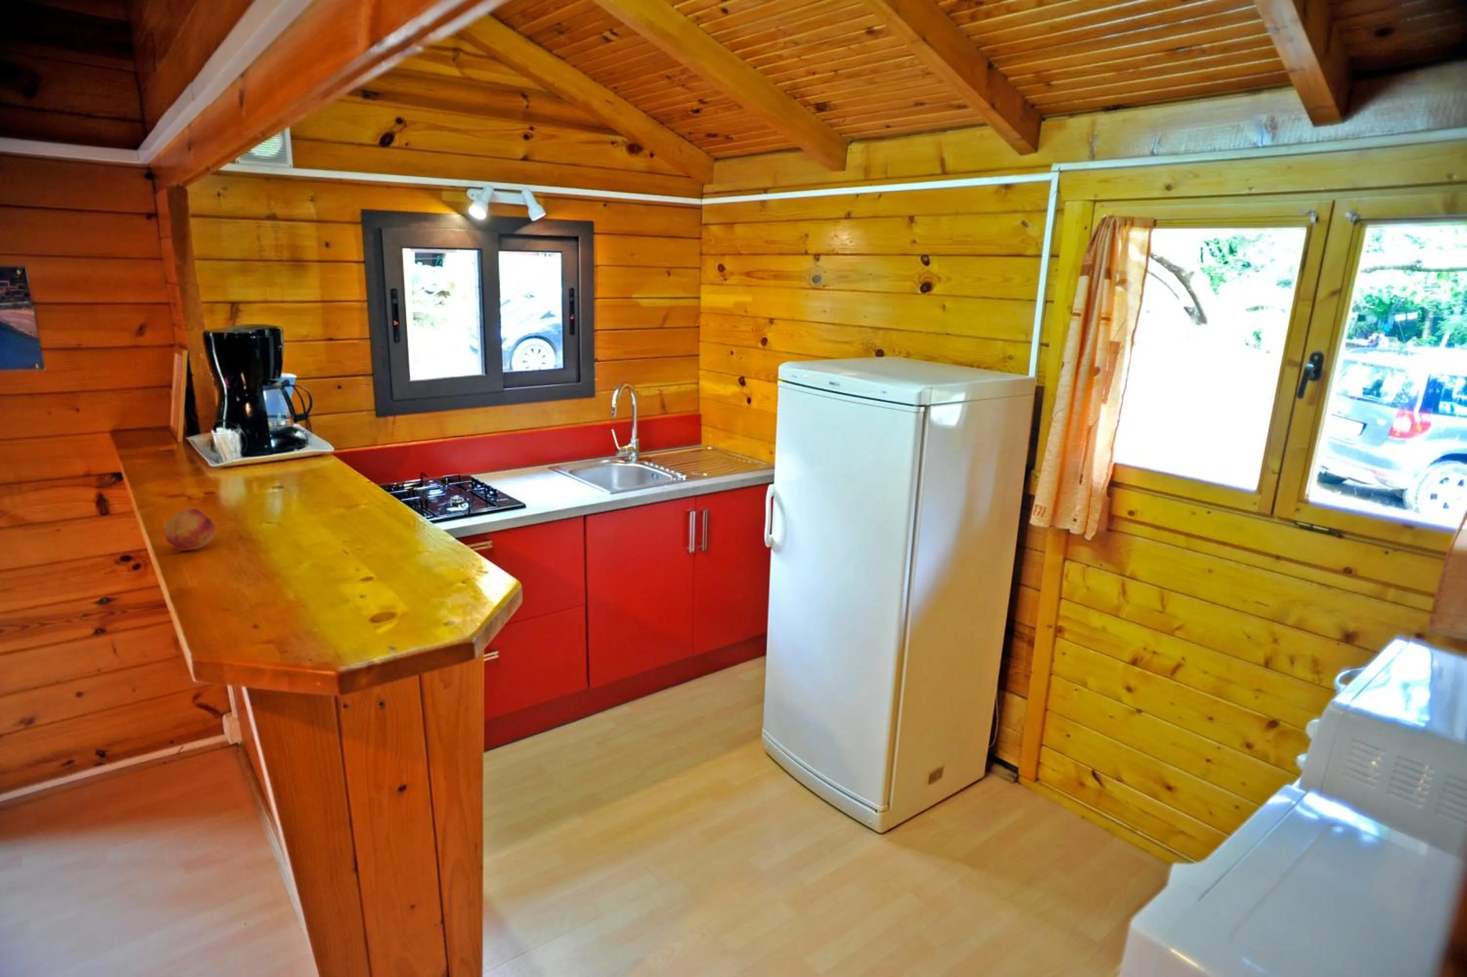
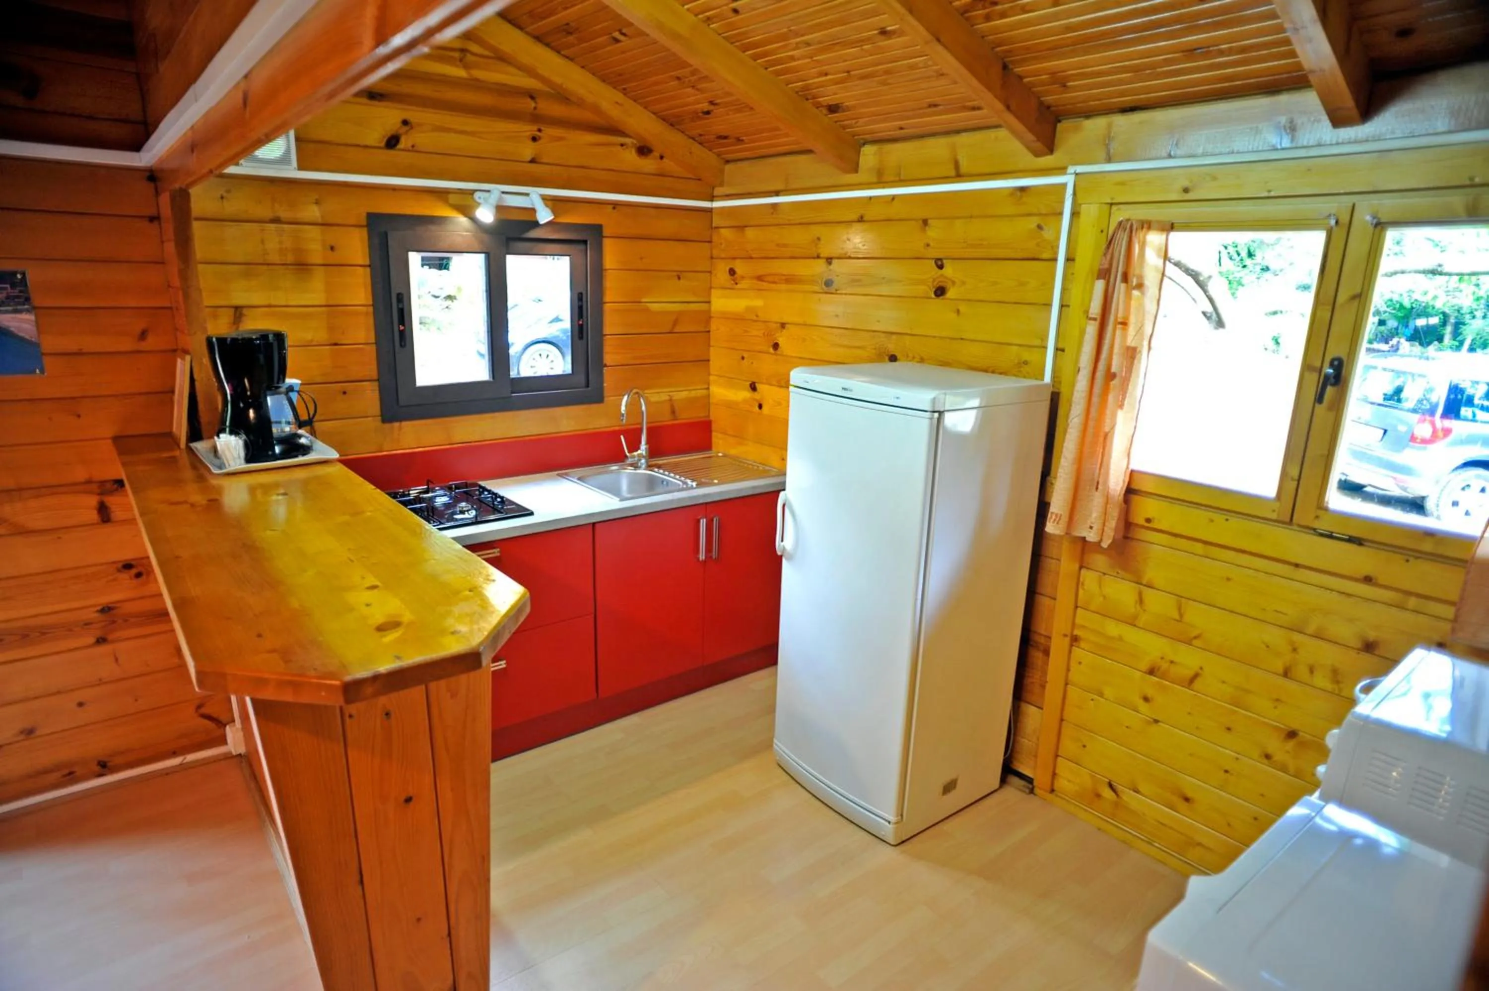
- fruit (191, 529)
